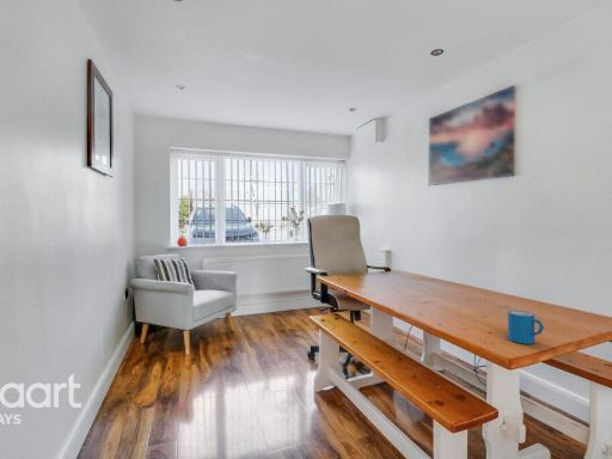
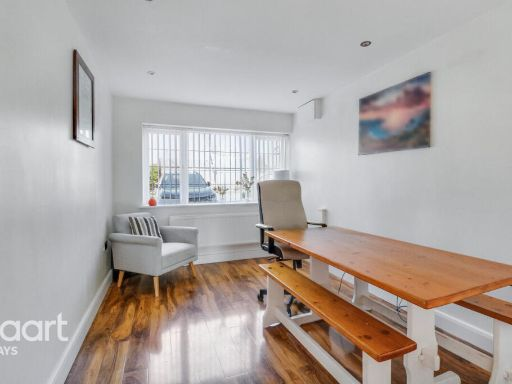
- mug (526, 328)
